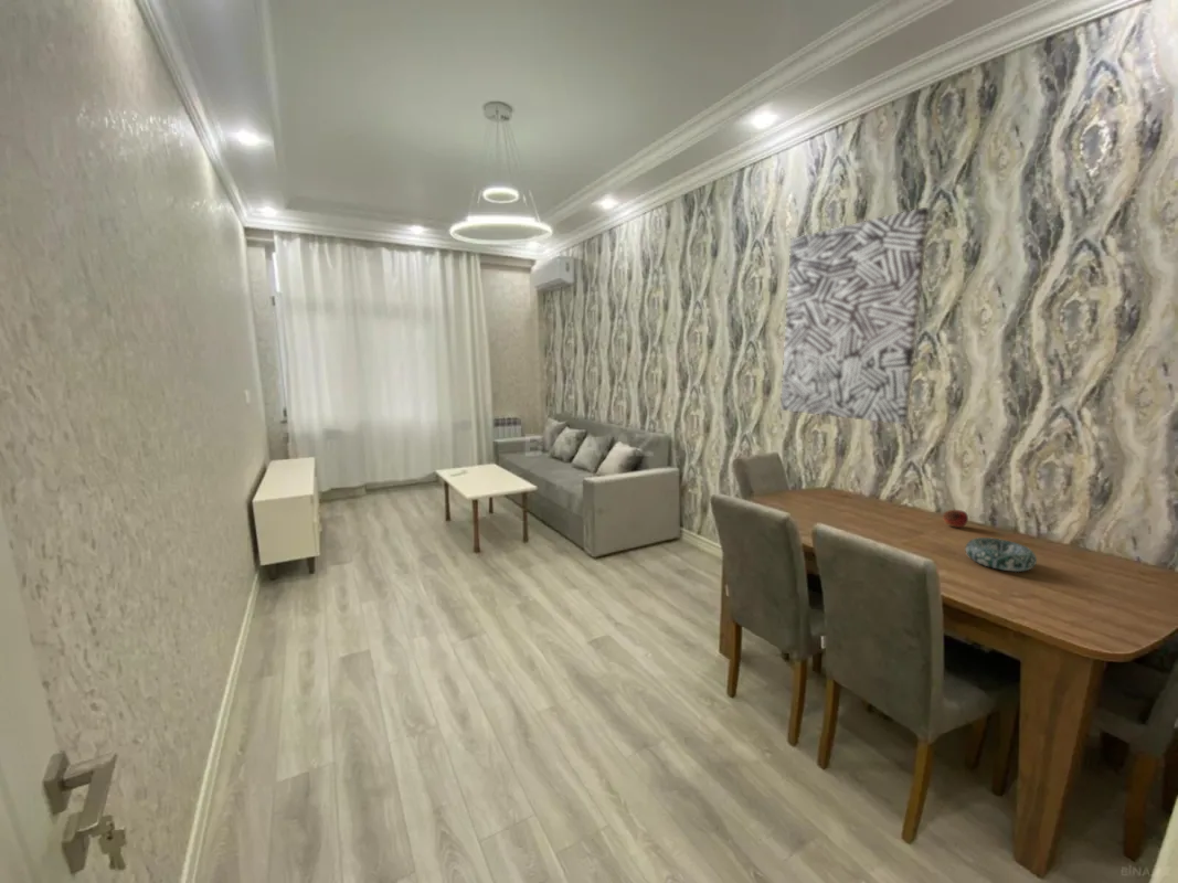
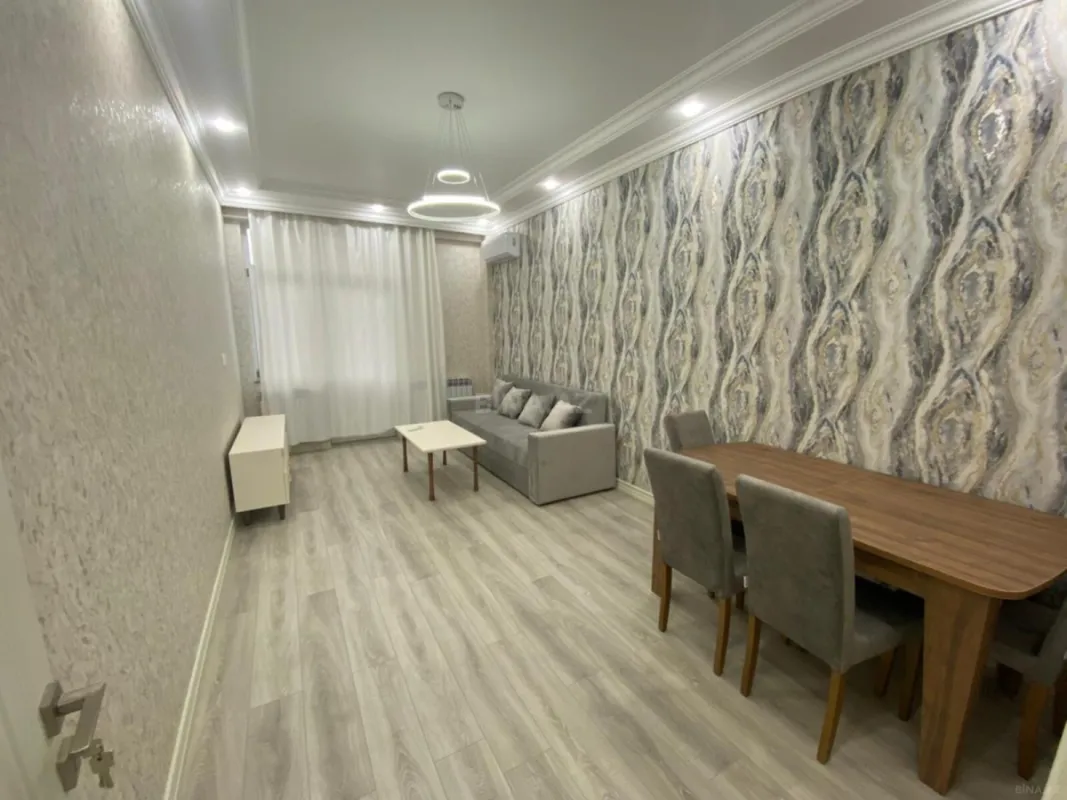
- wall art (843, 323)
- fruit (955, 517)
- decorative bowl (999, 554)
